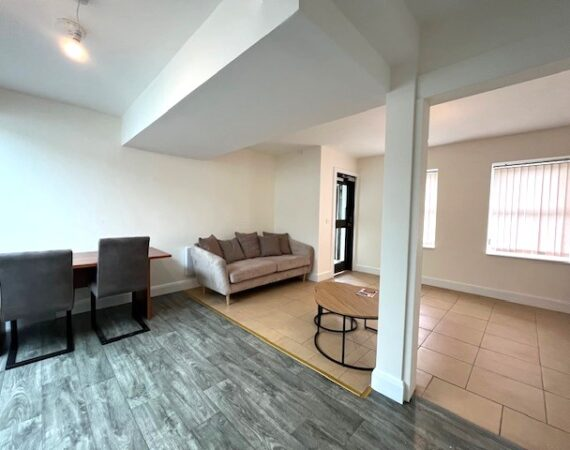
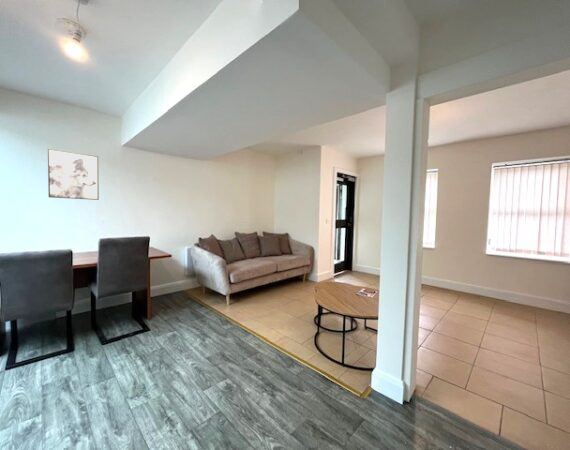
+ wall art (74, 175)
